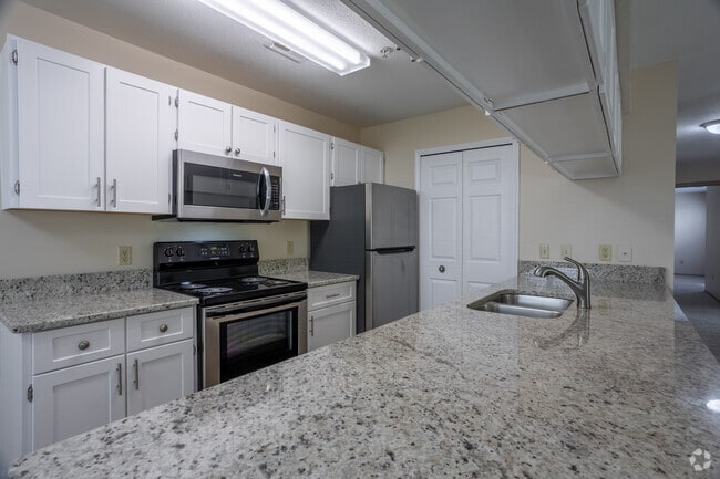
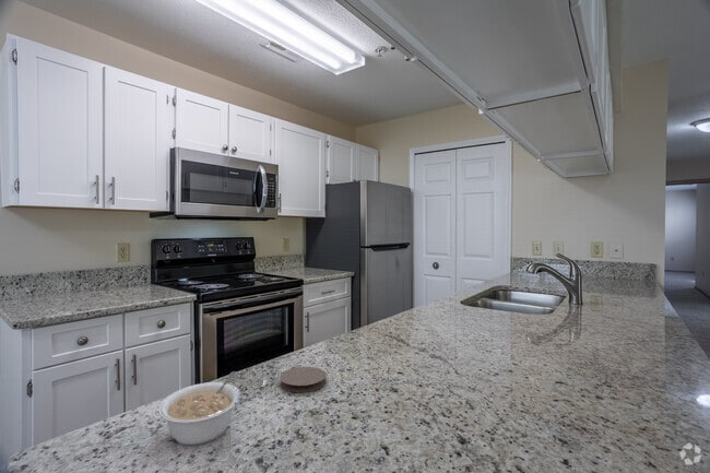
+ coaster (303, 378)
+ legume (201, 410)
